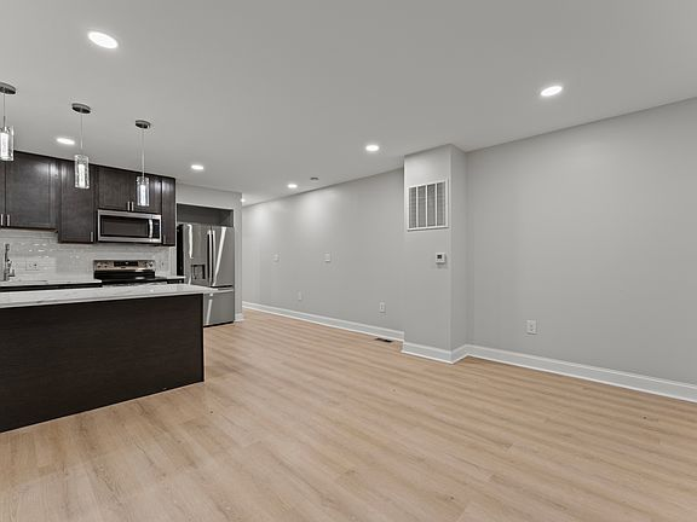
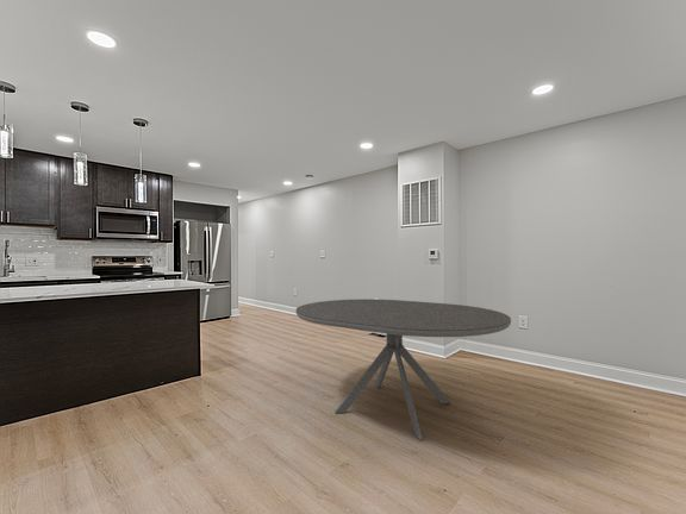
+ dining table (395, 358)
